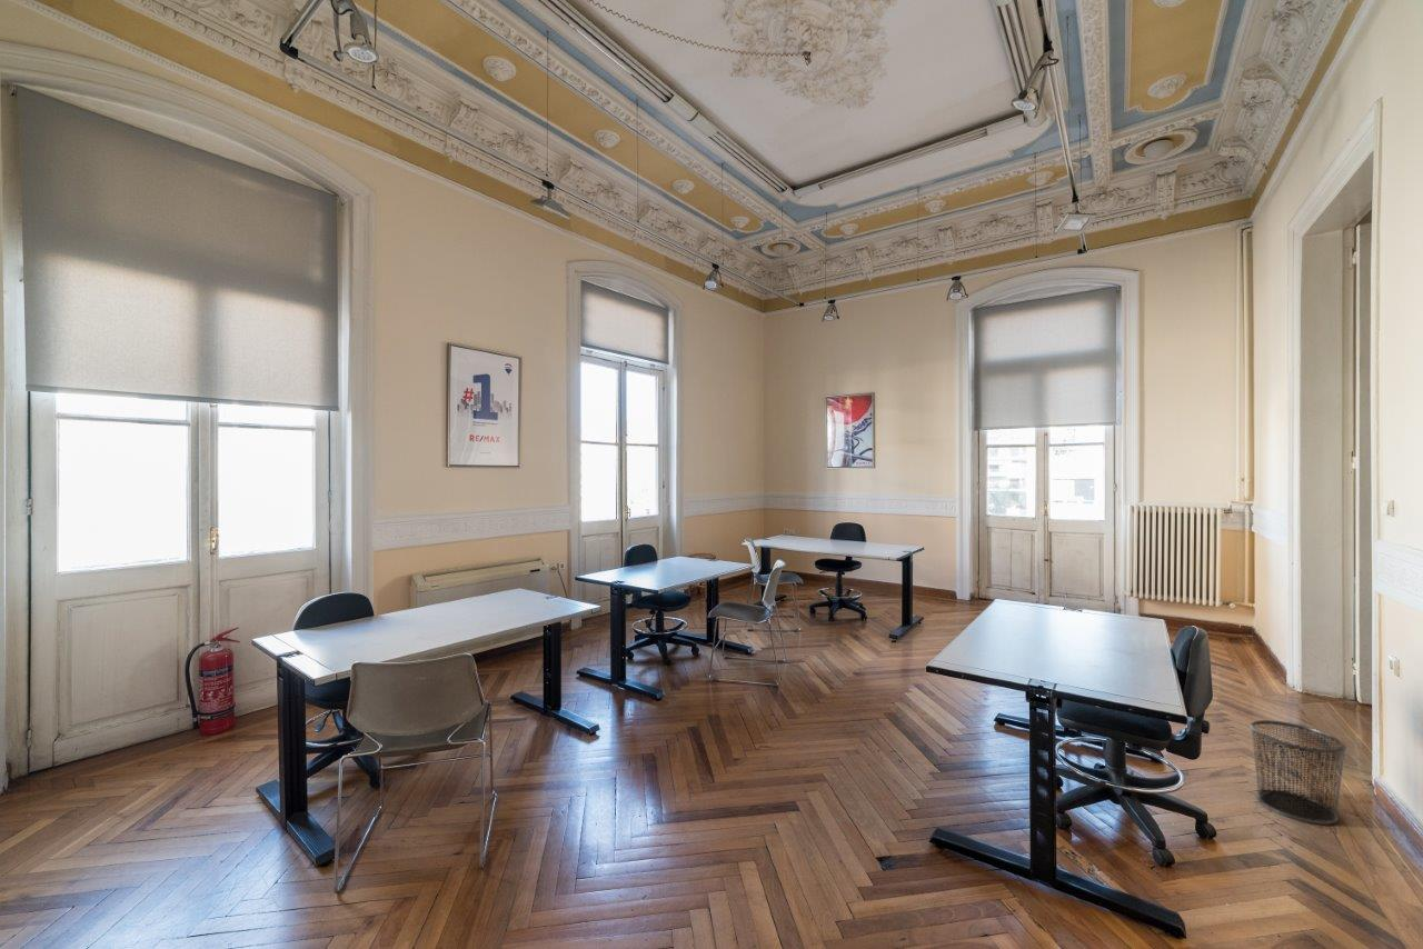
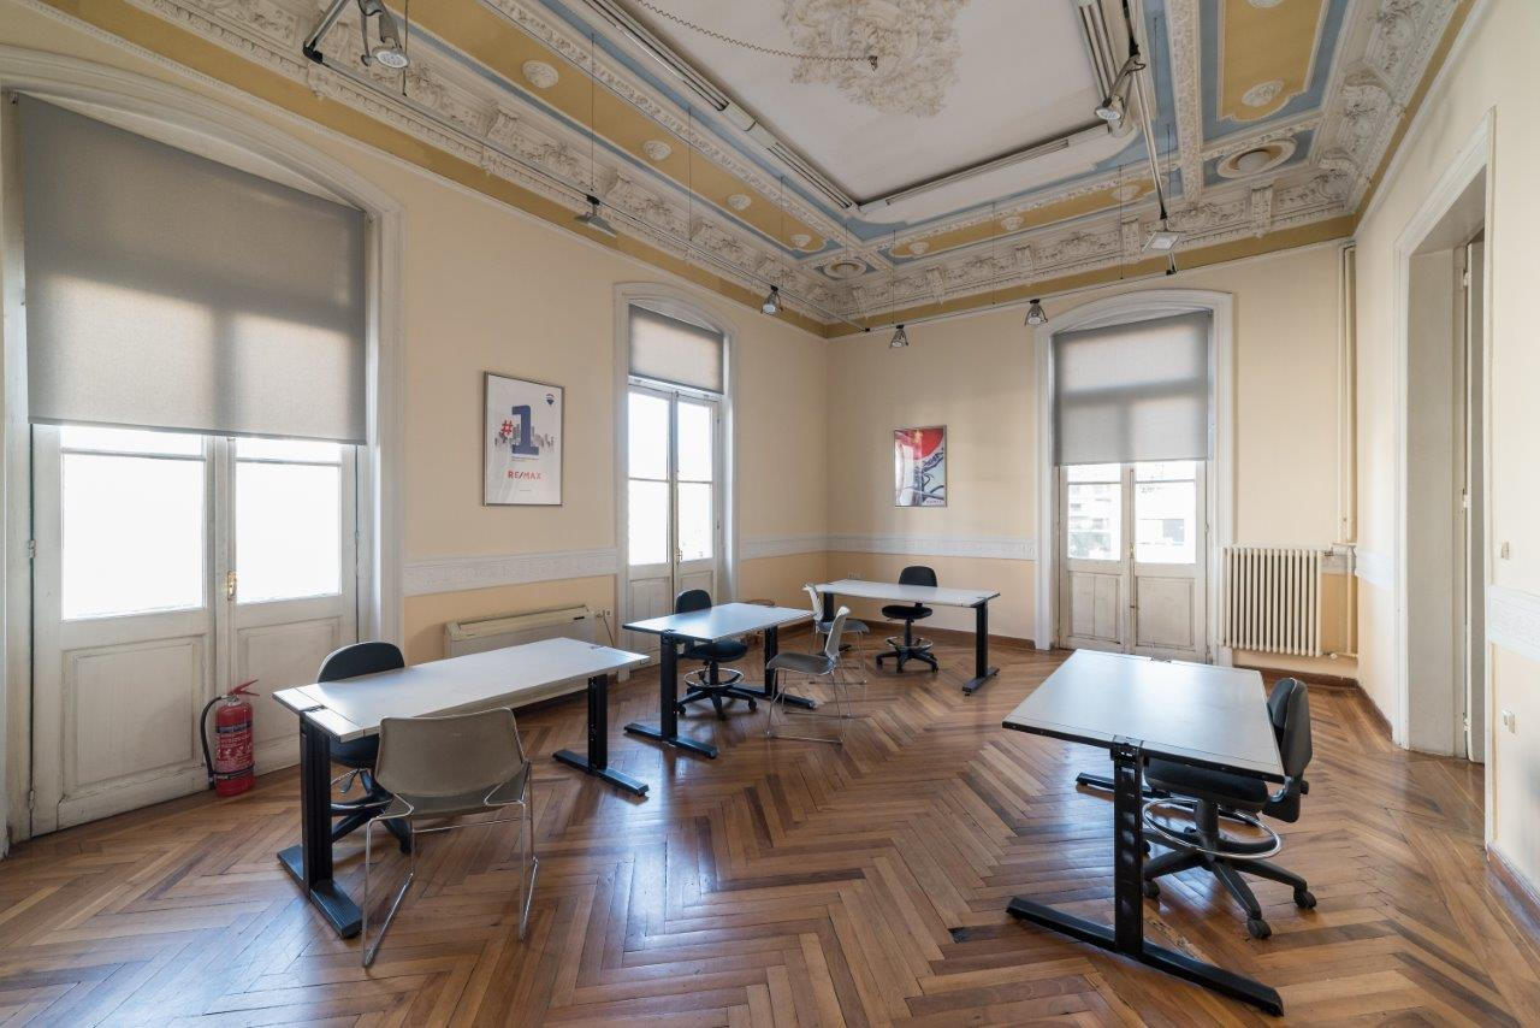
- waste bin (1295, 770)
